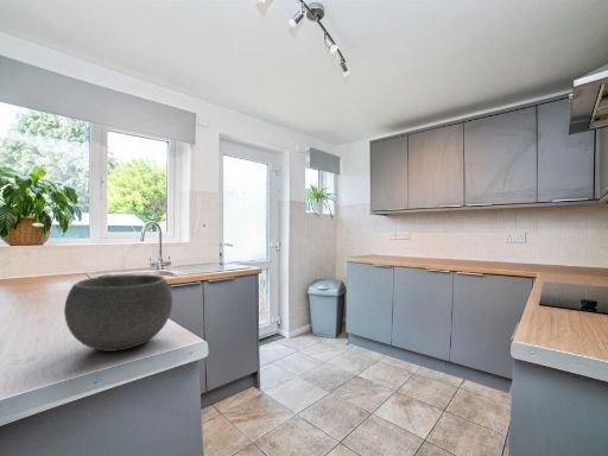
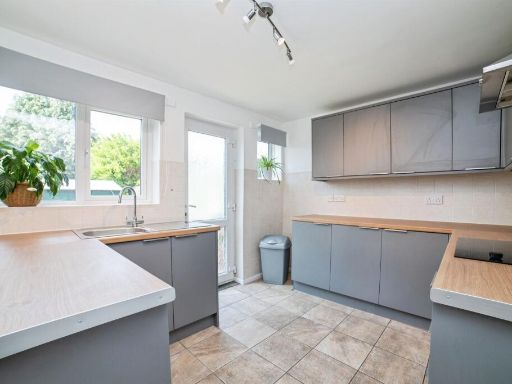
- bowl (122, 311)
